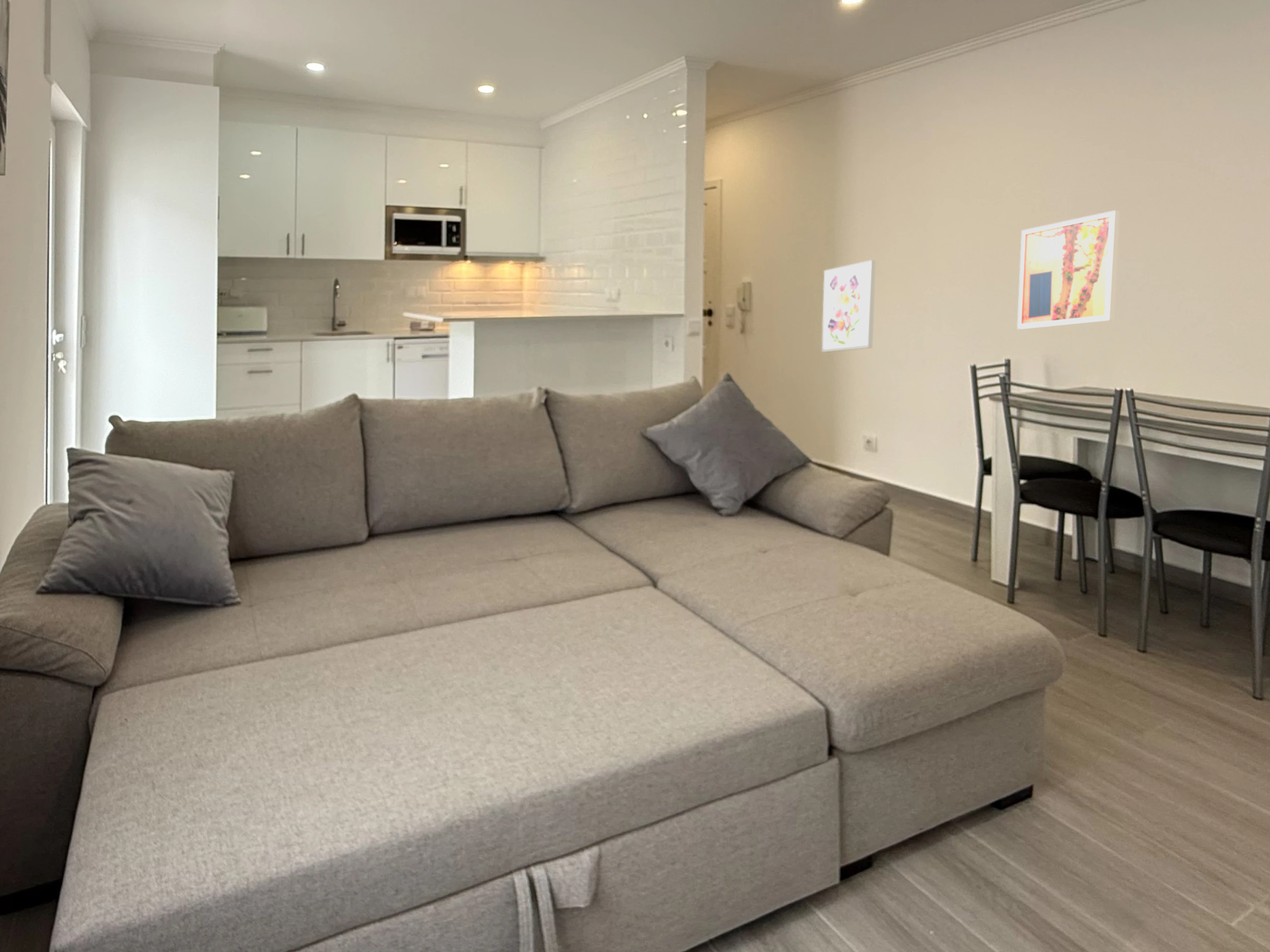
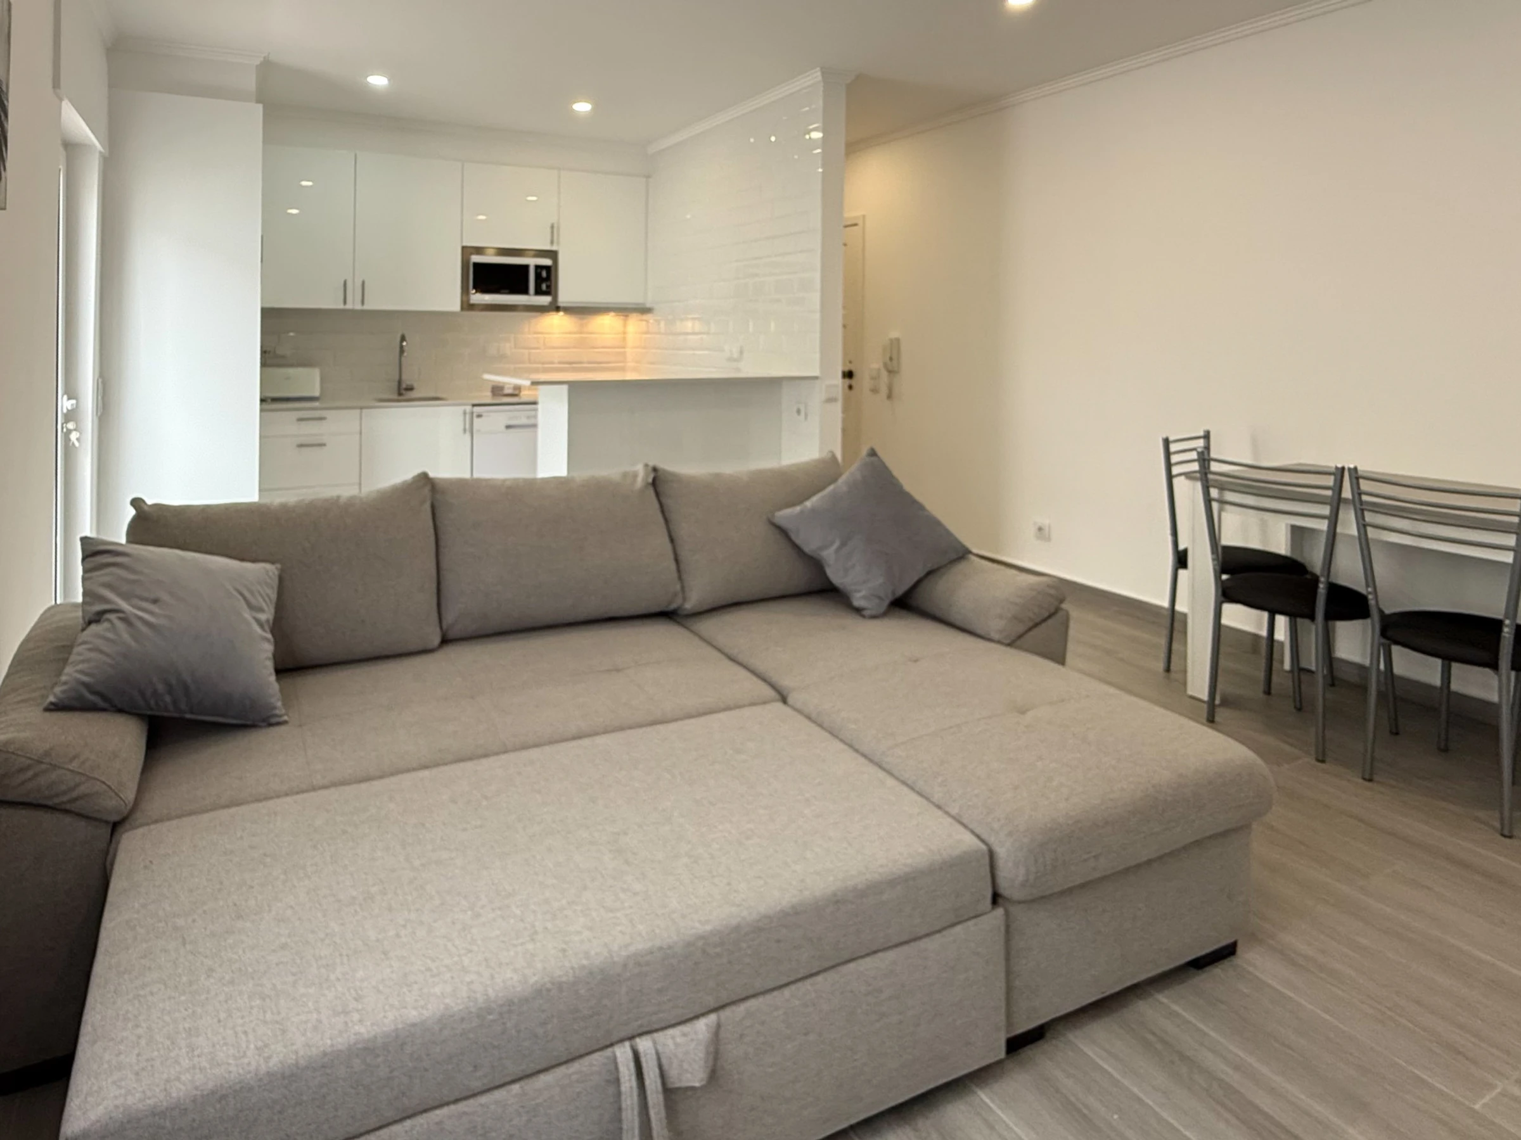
- wall art (847, 308)
- wall art (1065, 273)
